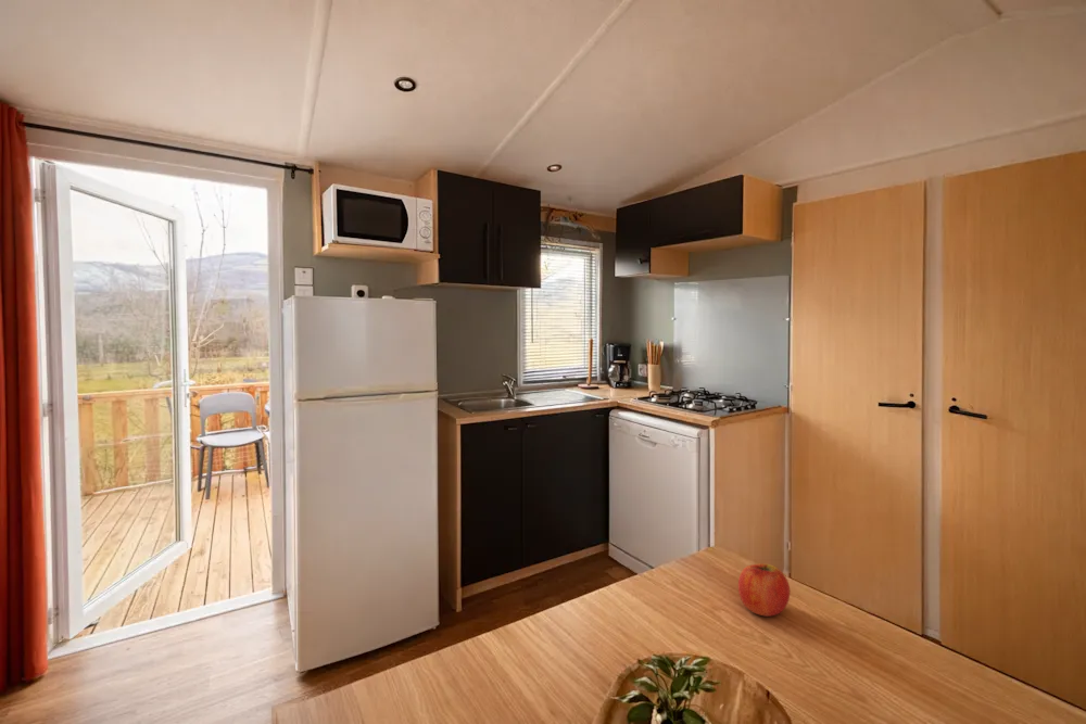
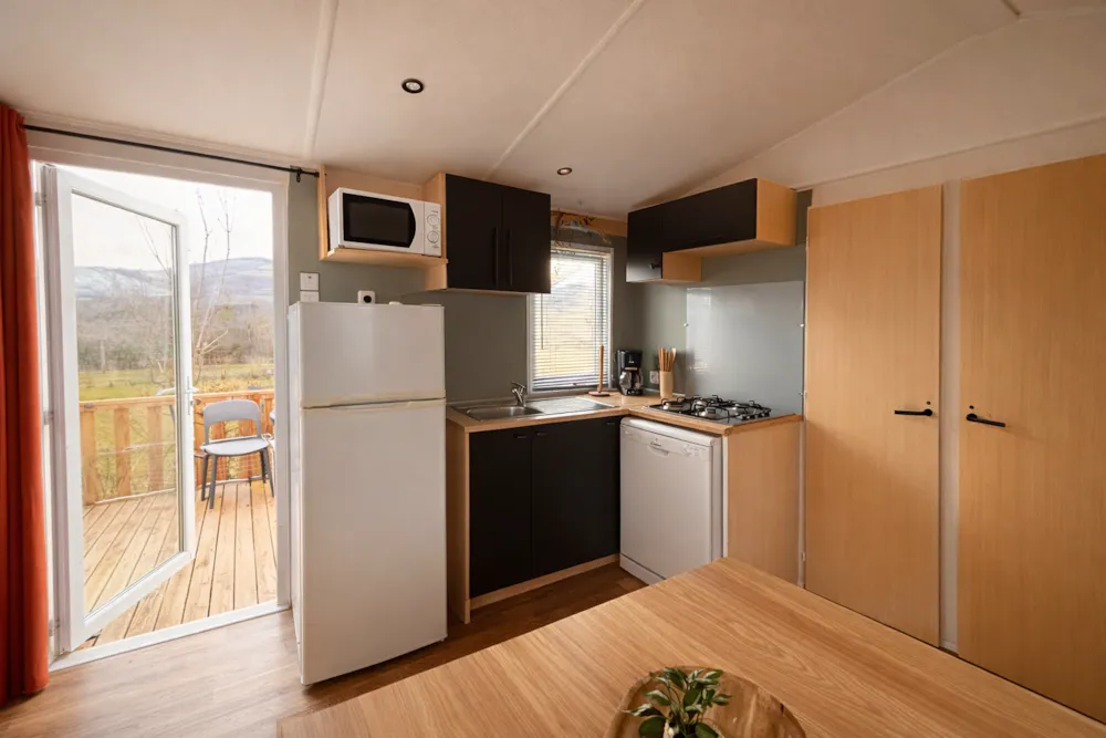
- fruit (762, 585)
